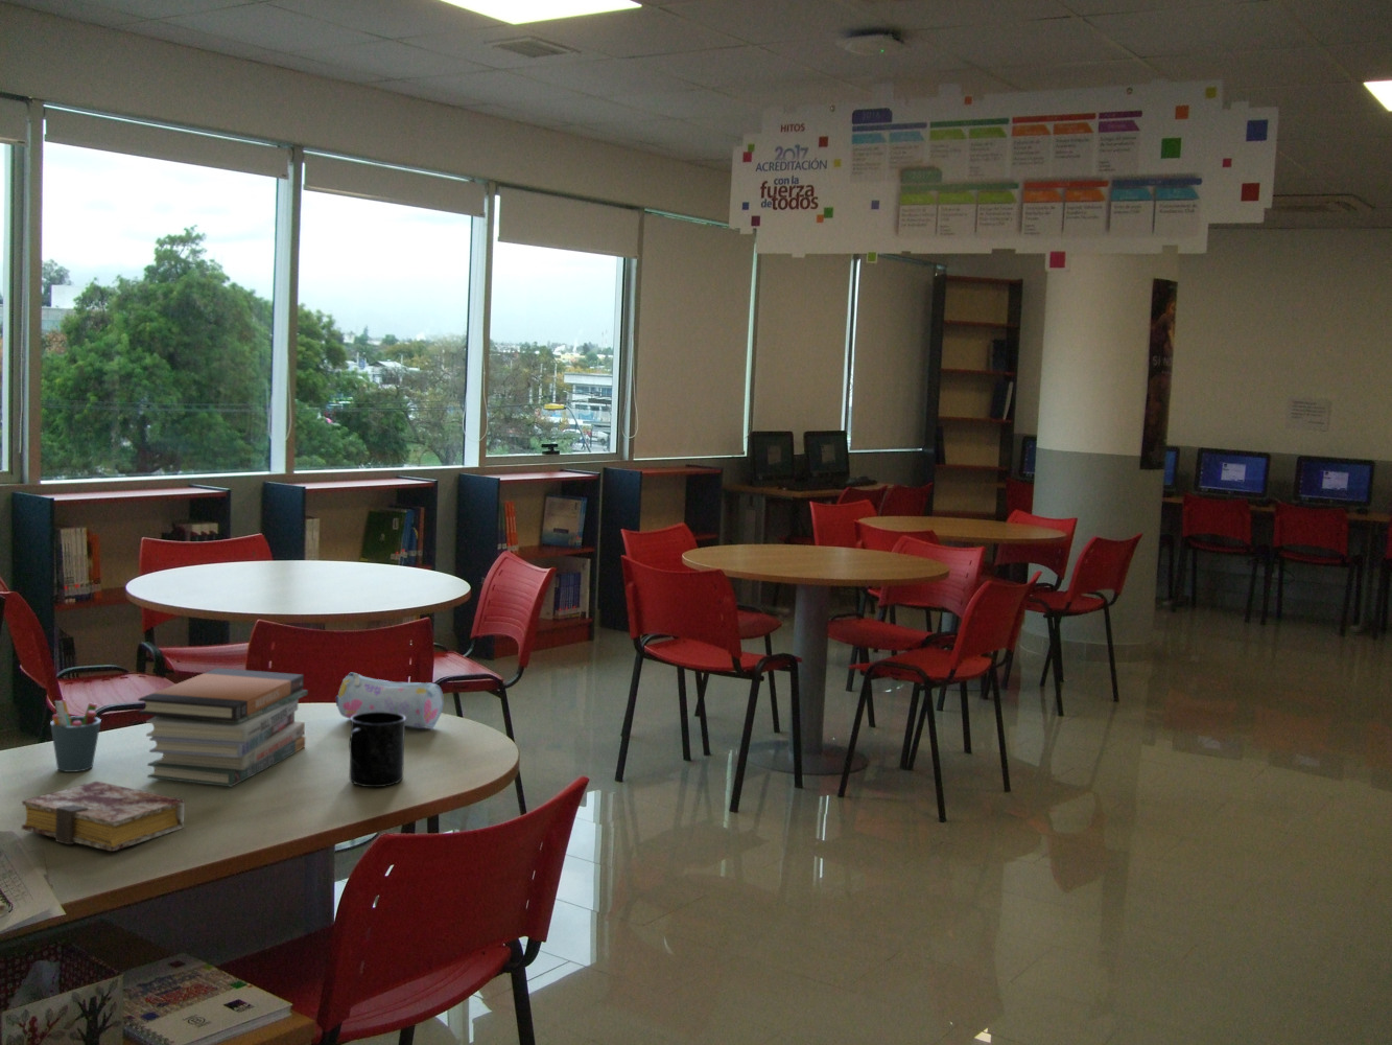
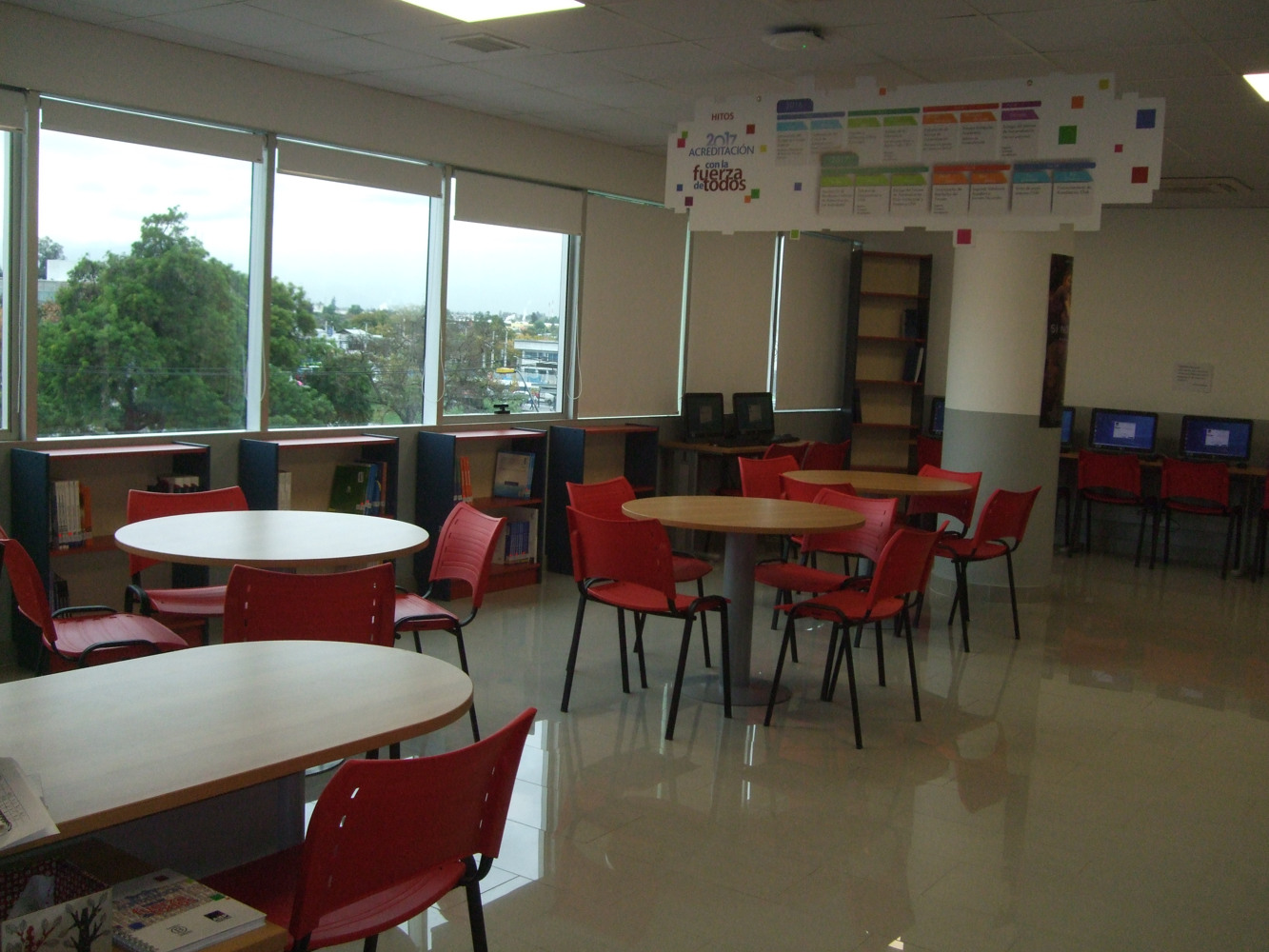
- pen holder (75, 731)
- mug (372, 751)
- book stack (227, 724)
- book (102, 813)
- pencil case (391, 699)
